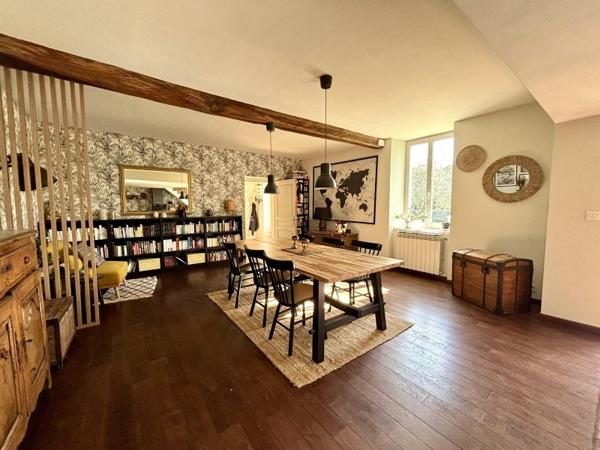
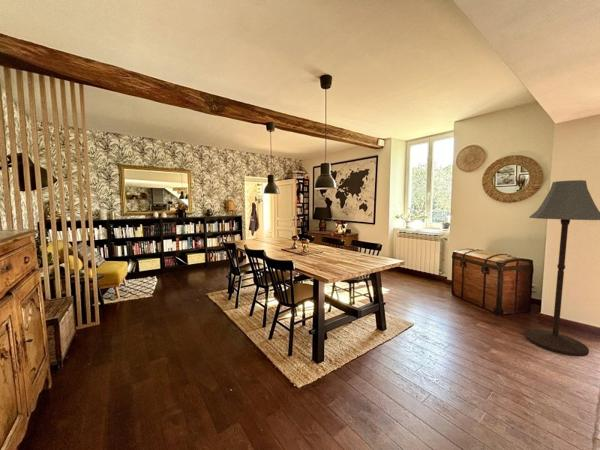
+ floor lamp (561, 264)
